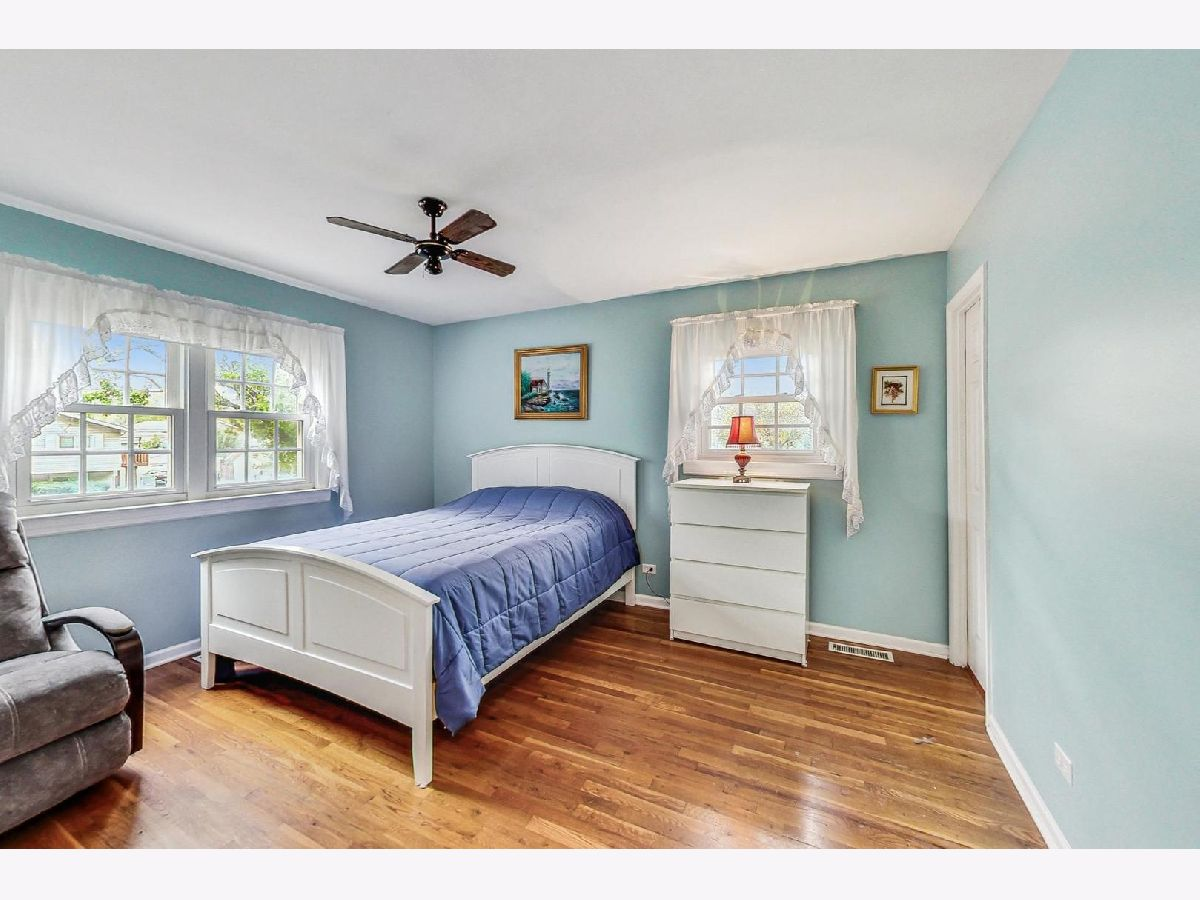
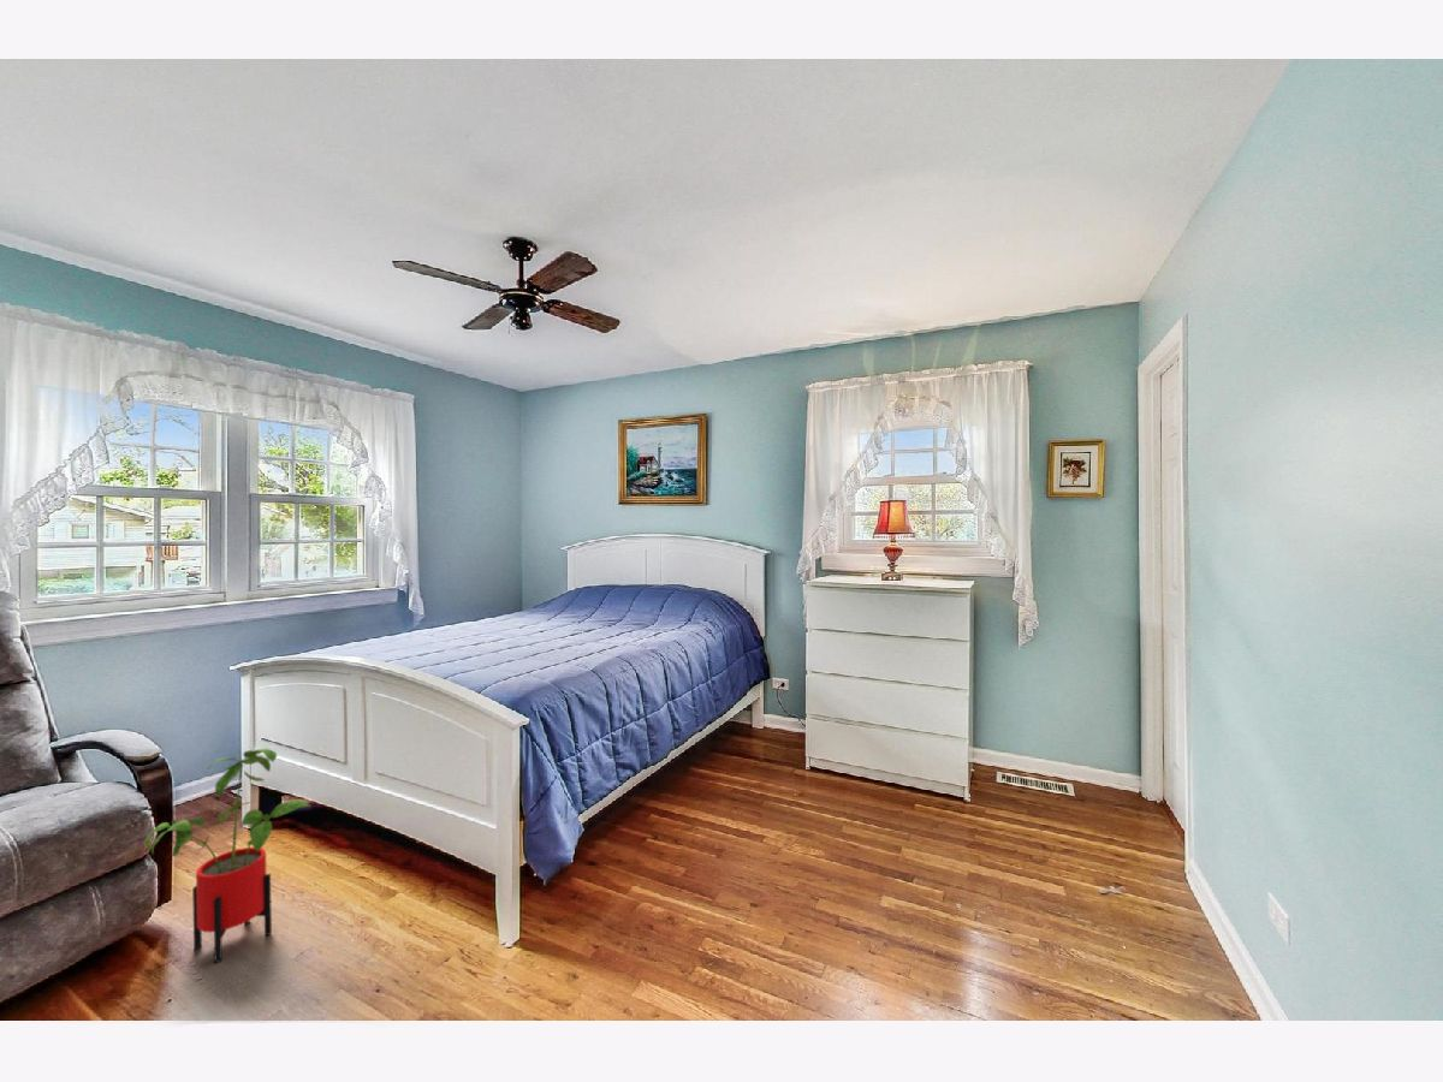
+ house plant (239, 849)
